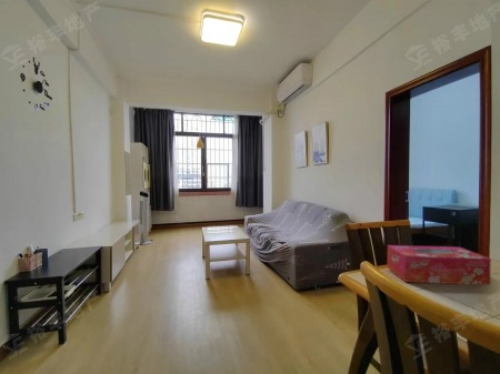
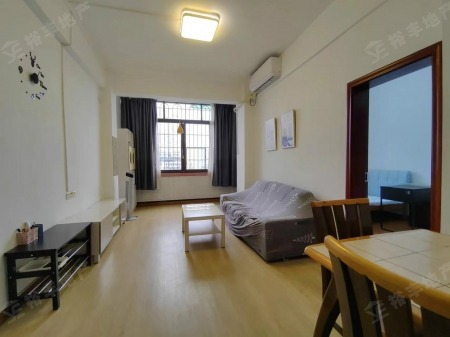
- tissue box (433, 263)
